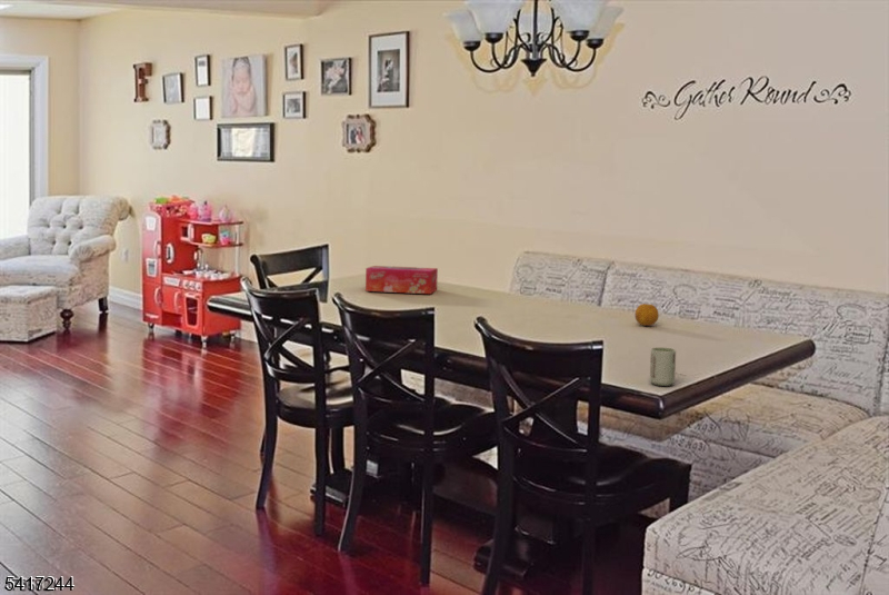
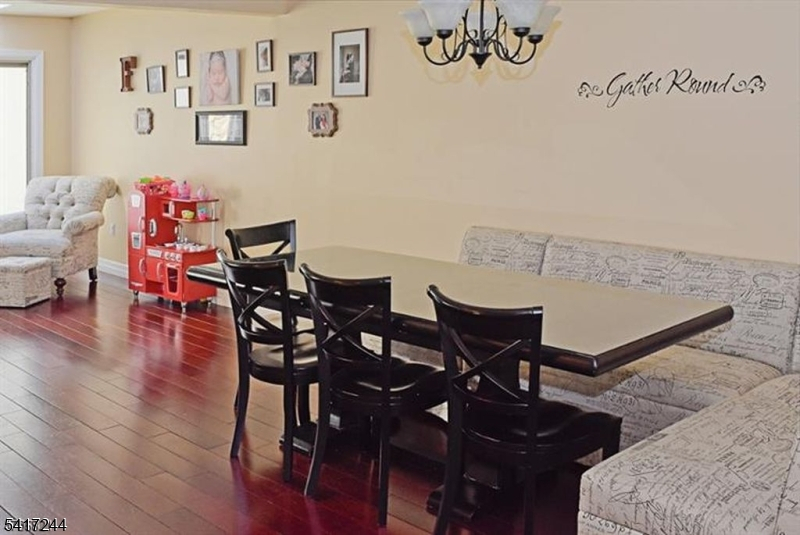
- cup (662, 366)
- fruit (646, 315)
- tissue box (401, 279)
